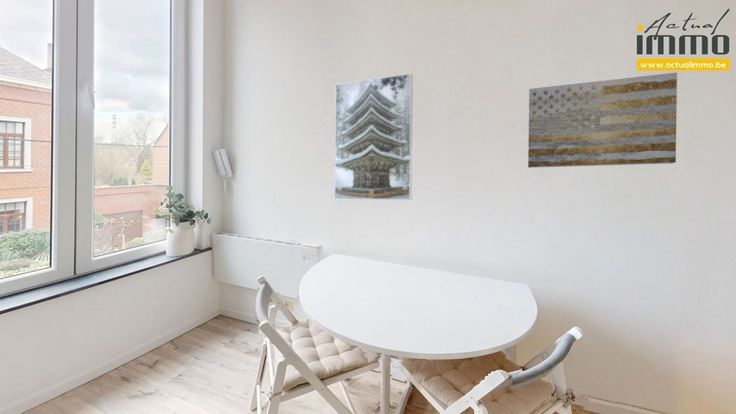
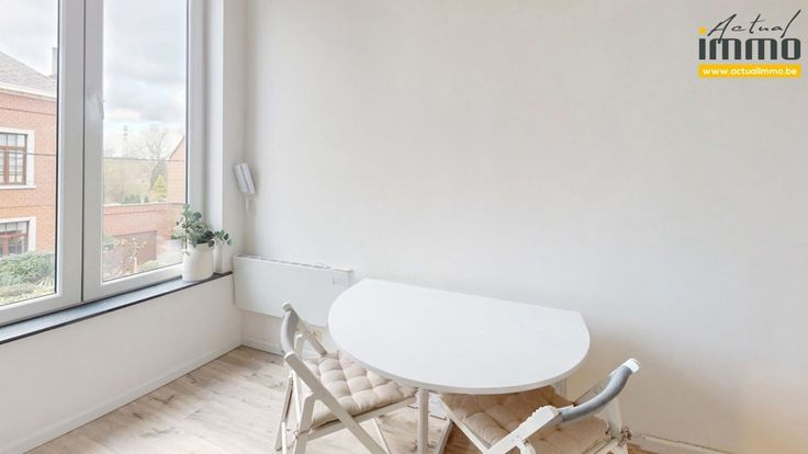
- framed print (372, 139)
- wall art (596, 123)
